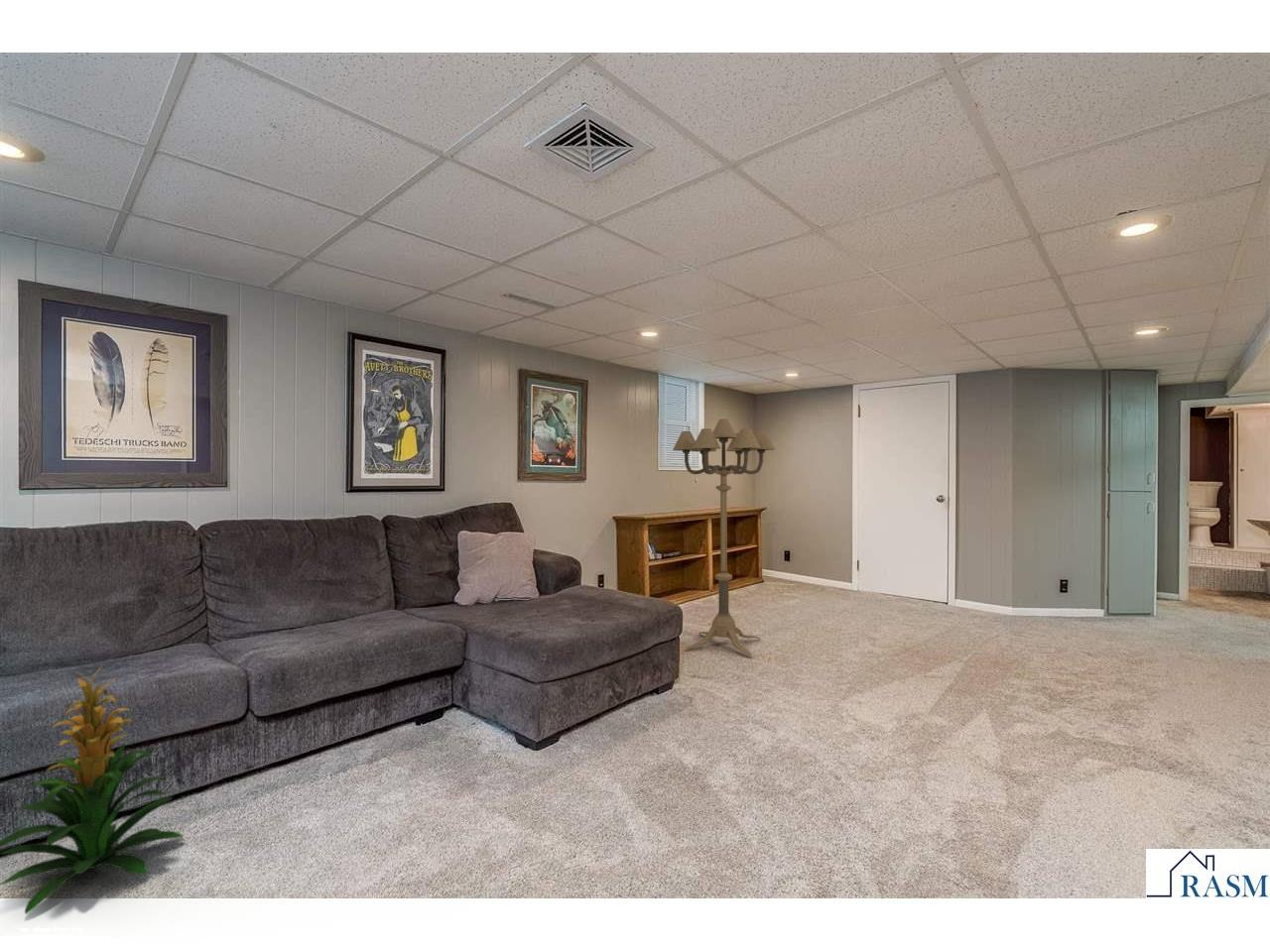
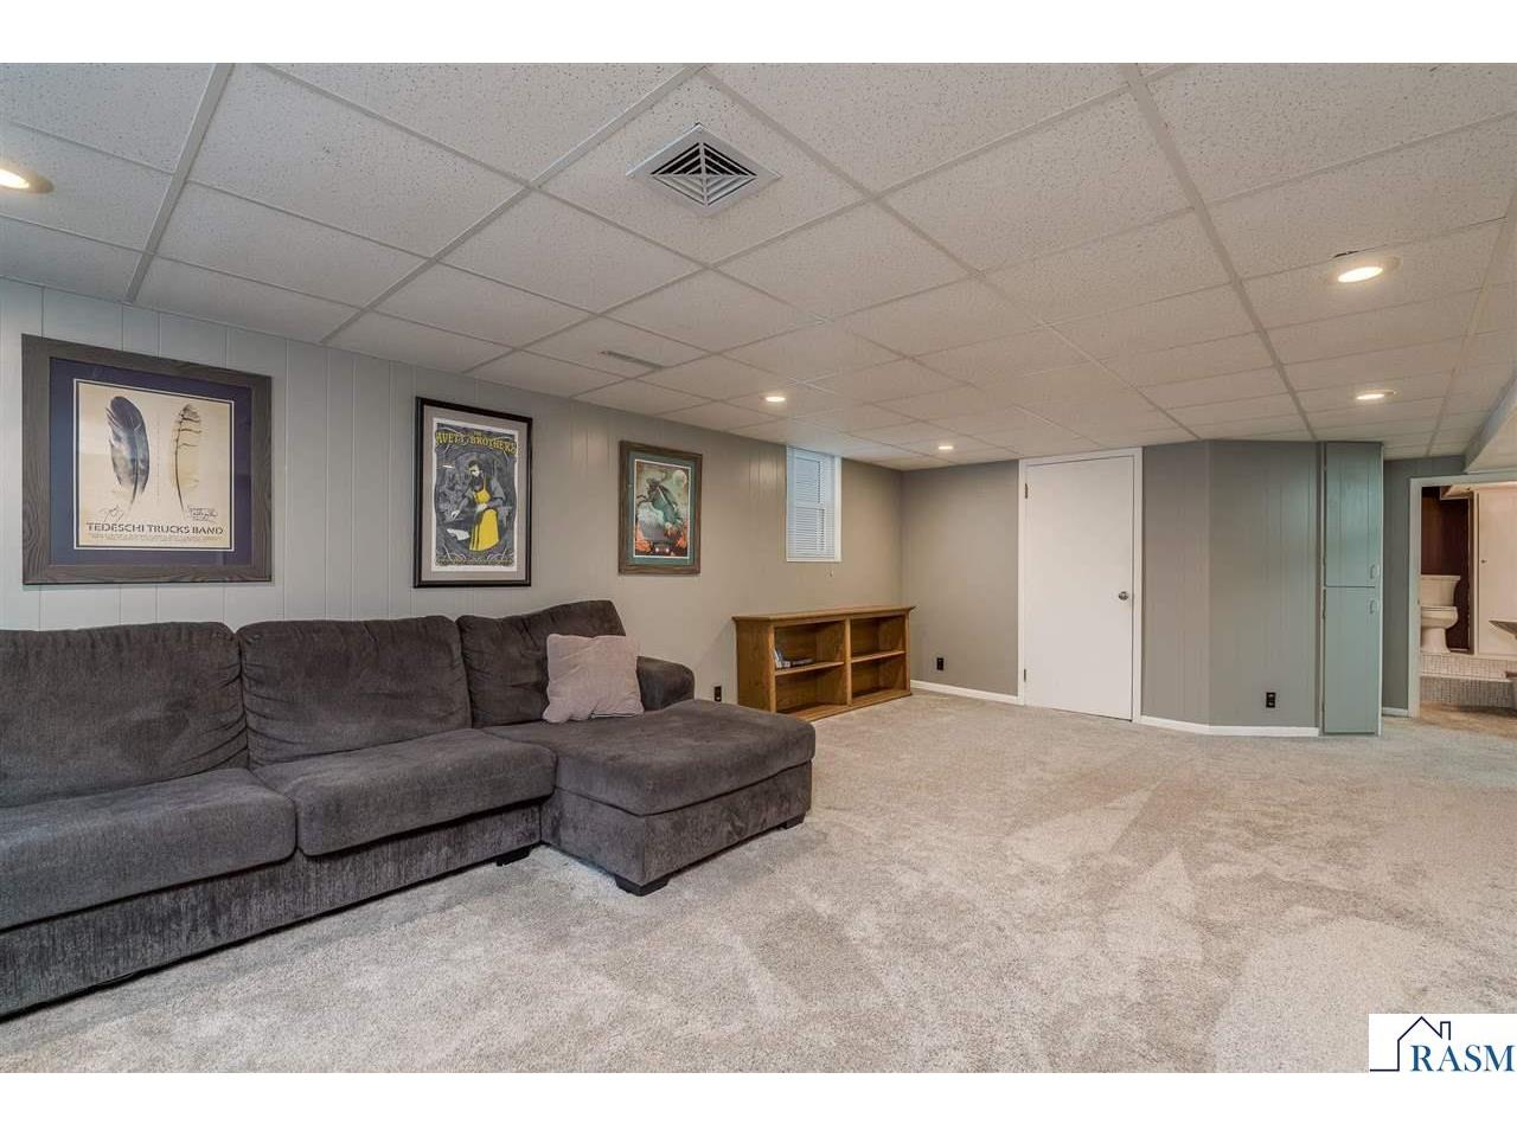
- indoor plant (93, 767)
- floor lamp (723, 532)
